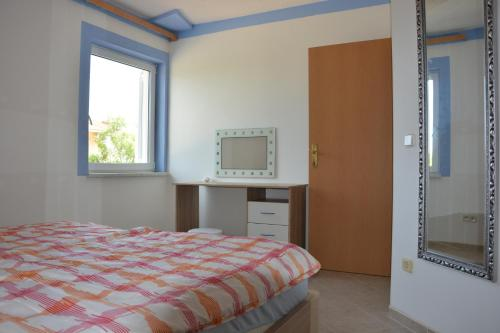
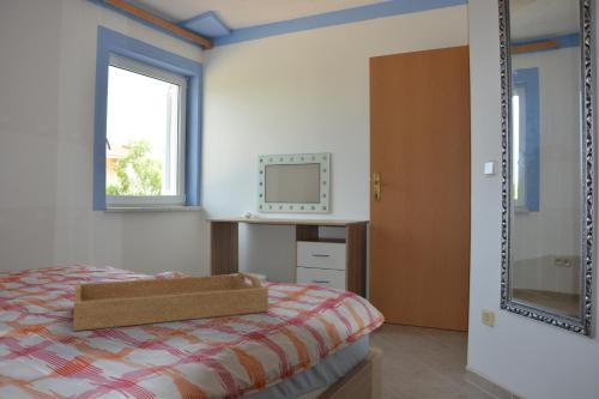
+ serving tray (169, 294)
